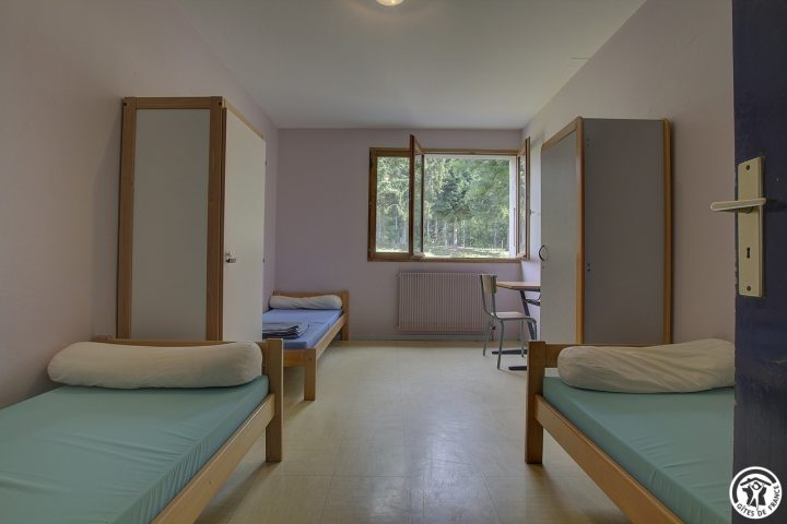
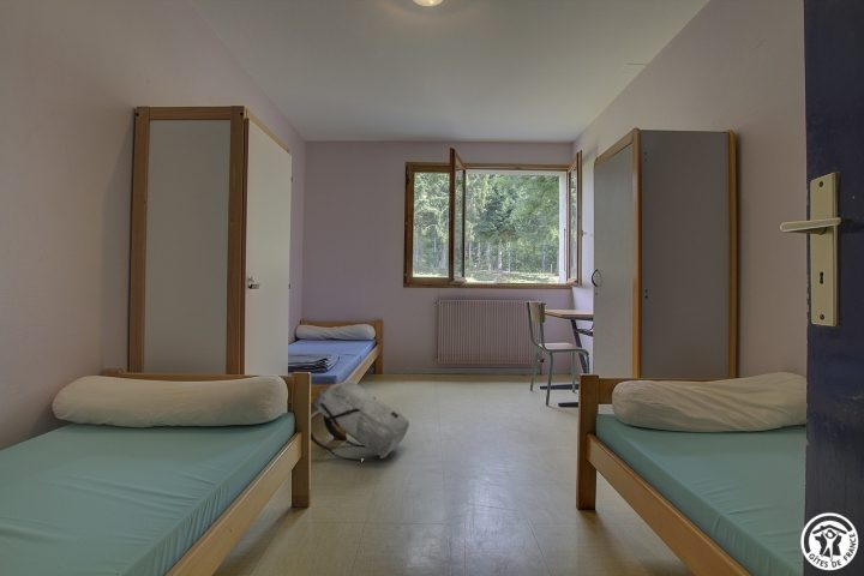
+ backpack (358, 418)
